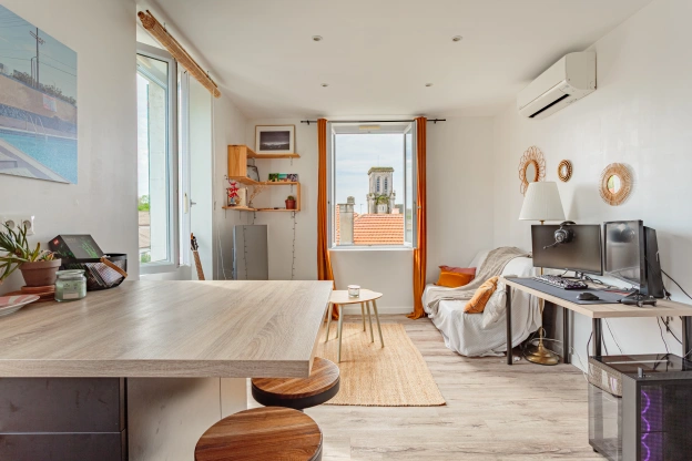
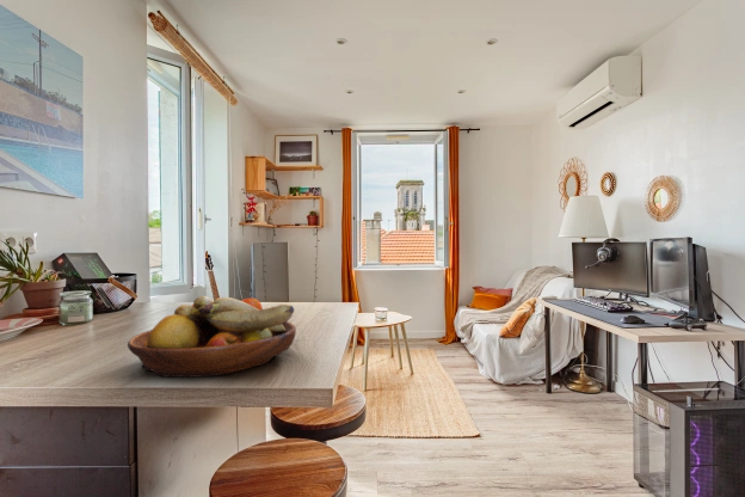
+ fruit bowl (220, 325)
